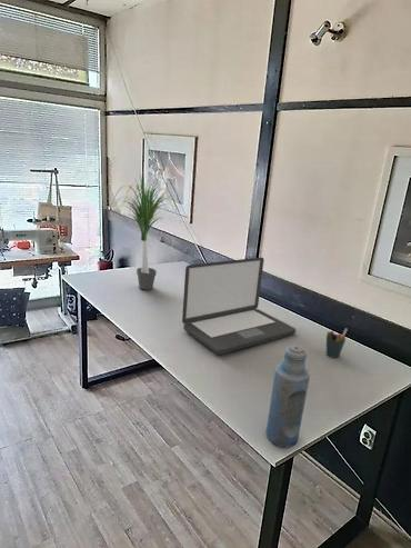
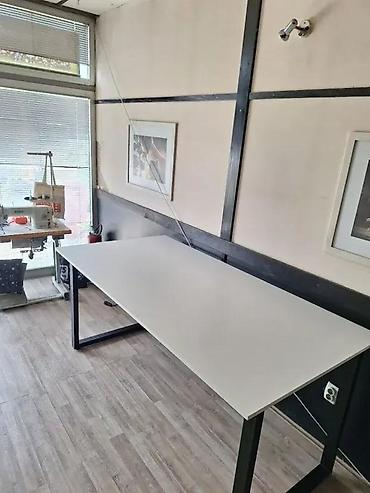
- potted plant (144, 229)
- pen holder (334, 341)
- laptop (242, 300)
- bottle (288, 393)
